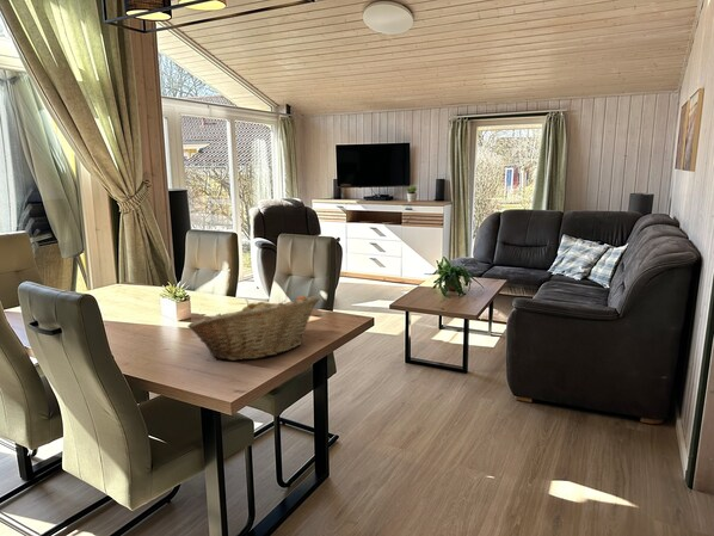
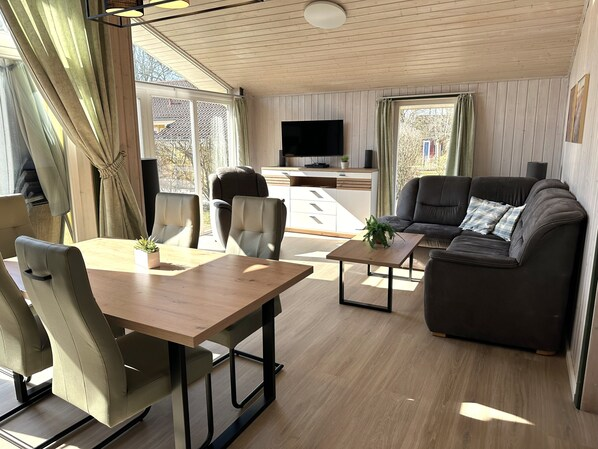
- fruit basket (257, 321)
